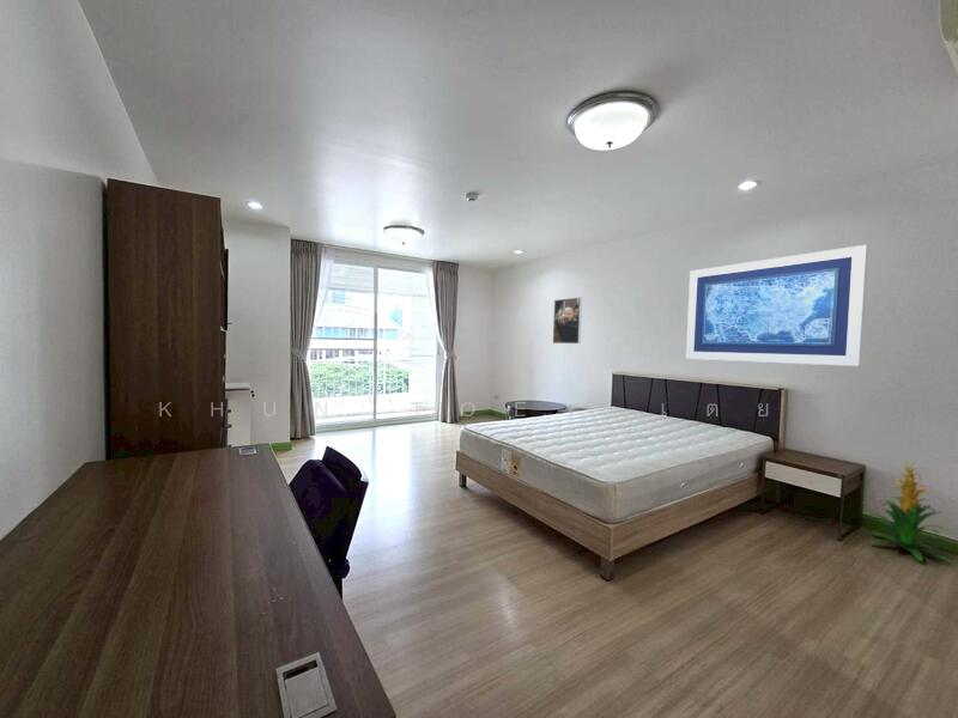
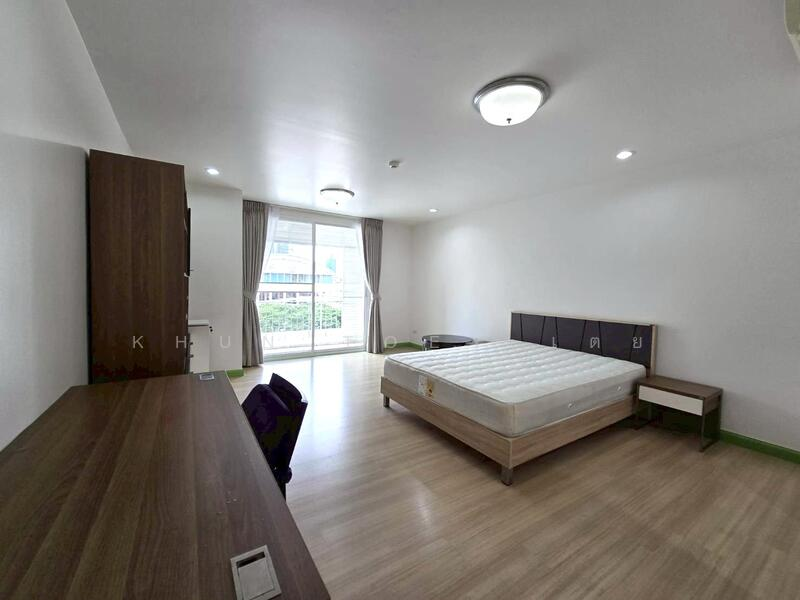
- indoor plant (909, 505)
- wall art (762, 311)
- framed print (566, 321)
